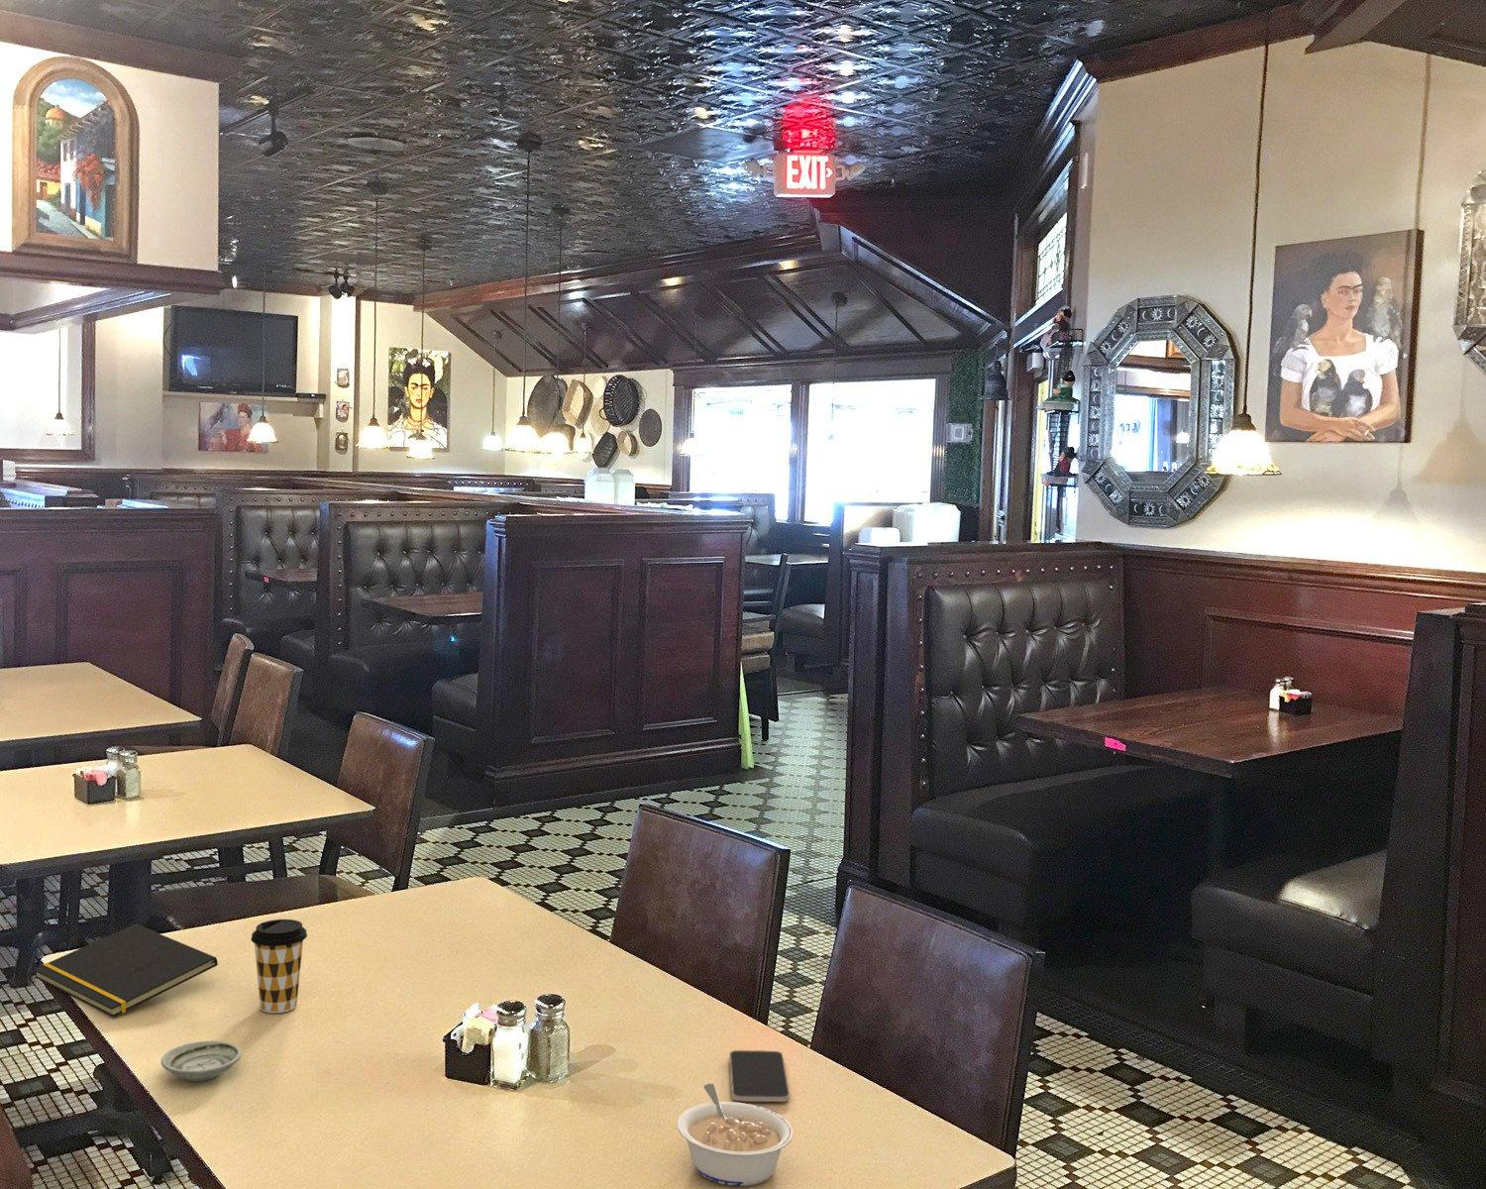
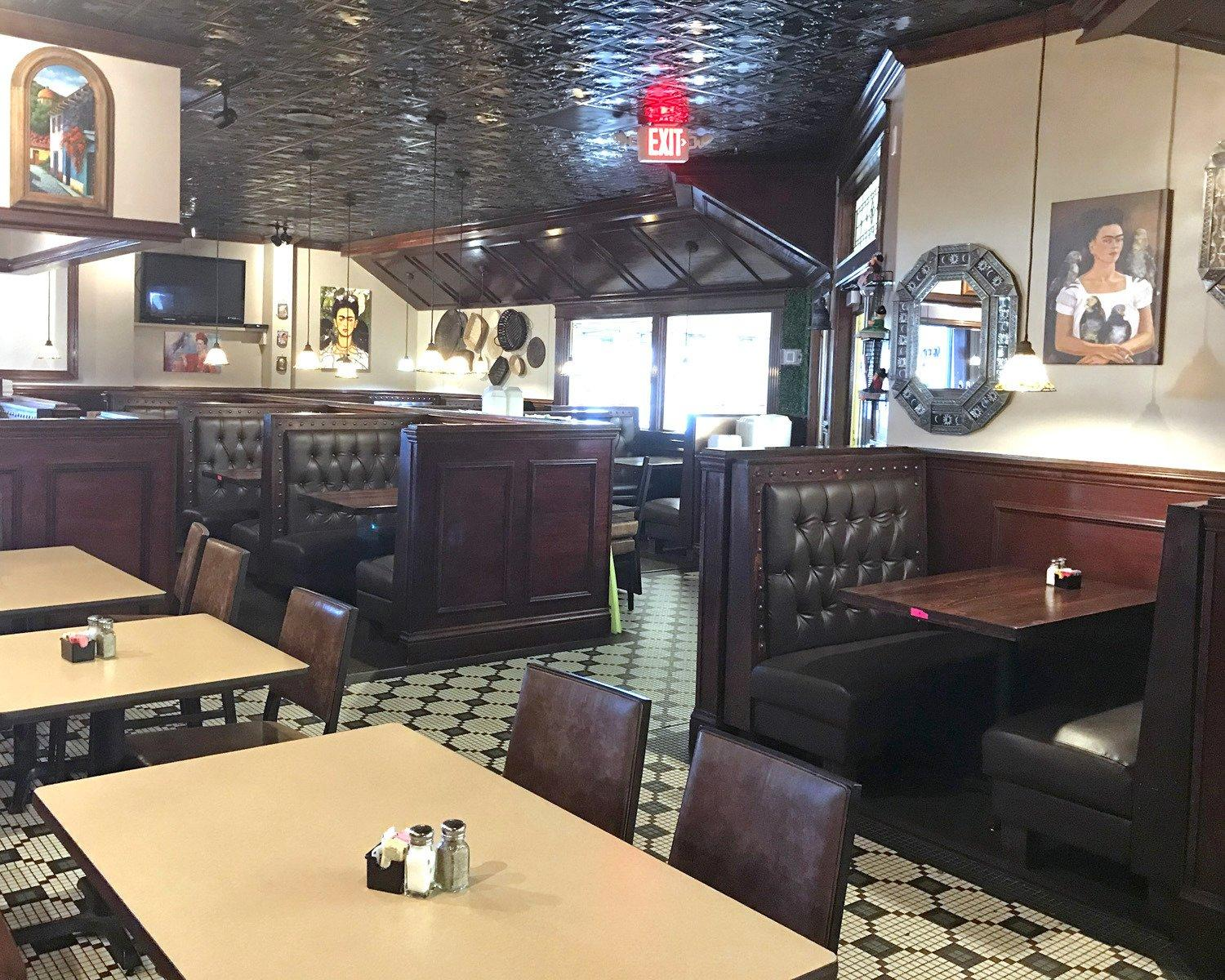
- saucer (201, 1063)
- smartphone (758, 1075)
- notepad (125, 967)
- coffee cup (278, 966)
- legume (730, 1142)
